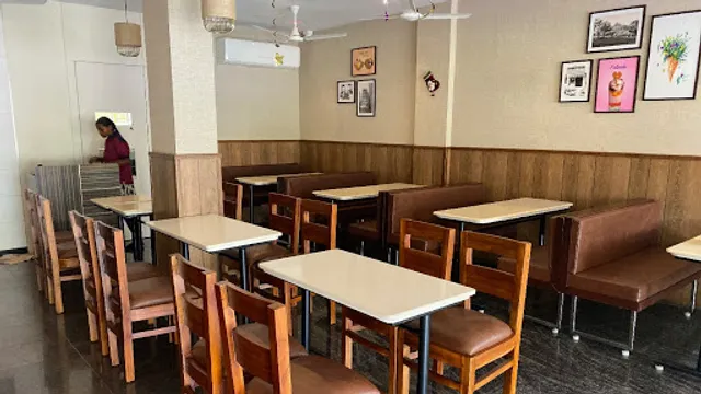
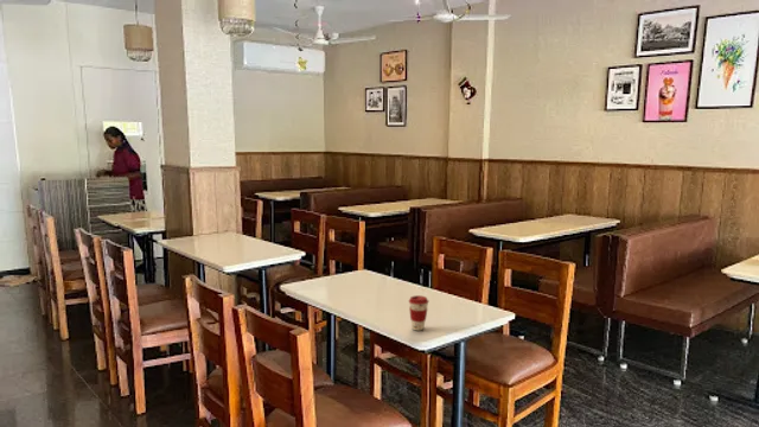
+ coffee cup (417, 312)
